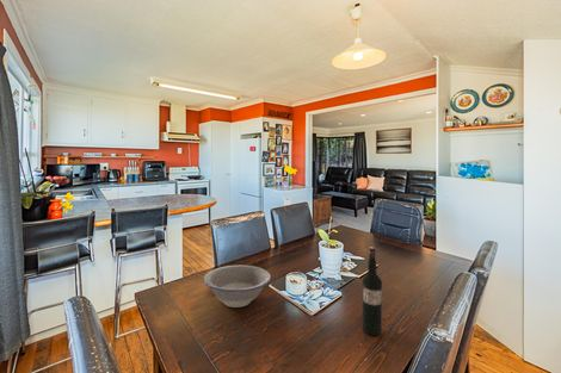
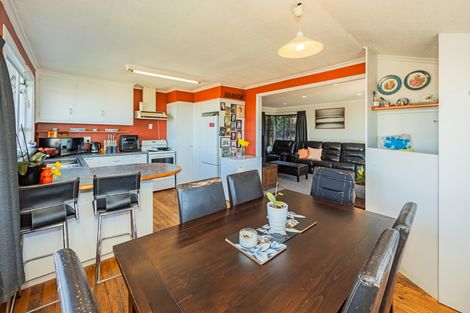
- bowl (238, 287)
- wine bottle (371, 288)
